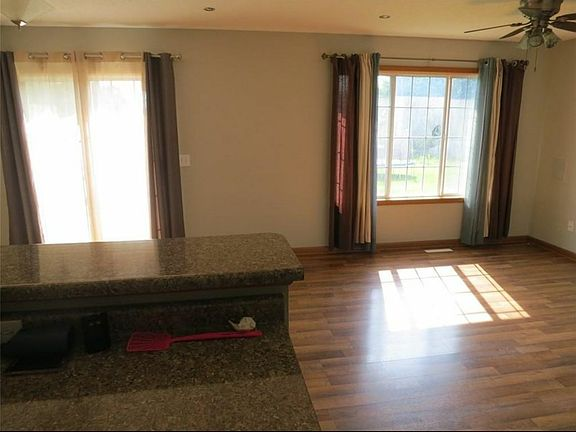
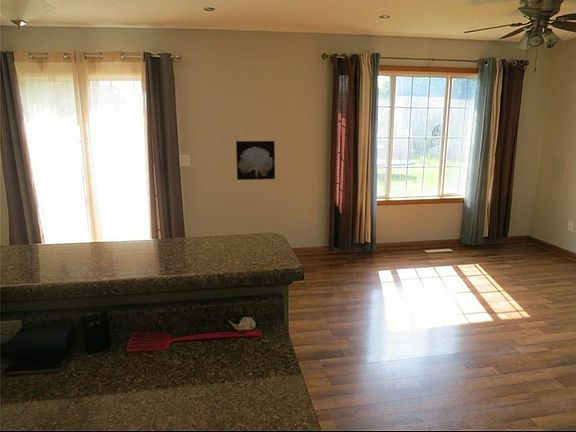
+ wall art (255, 160)
